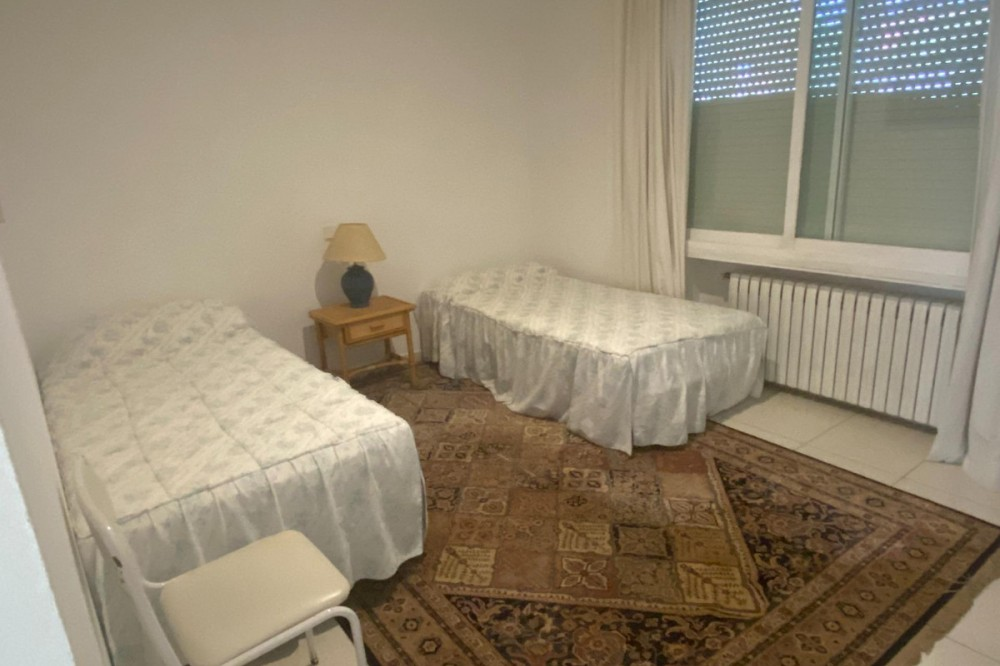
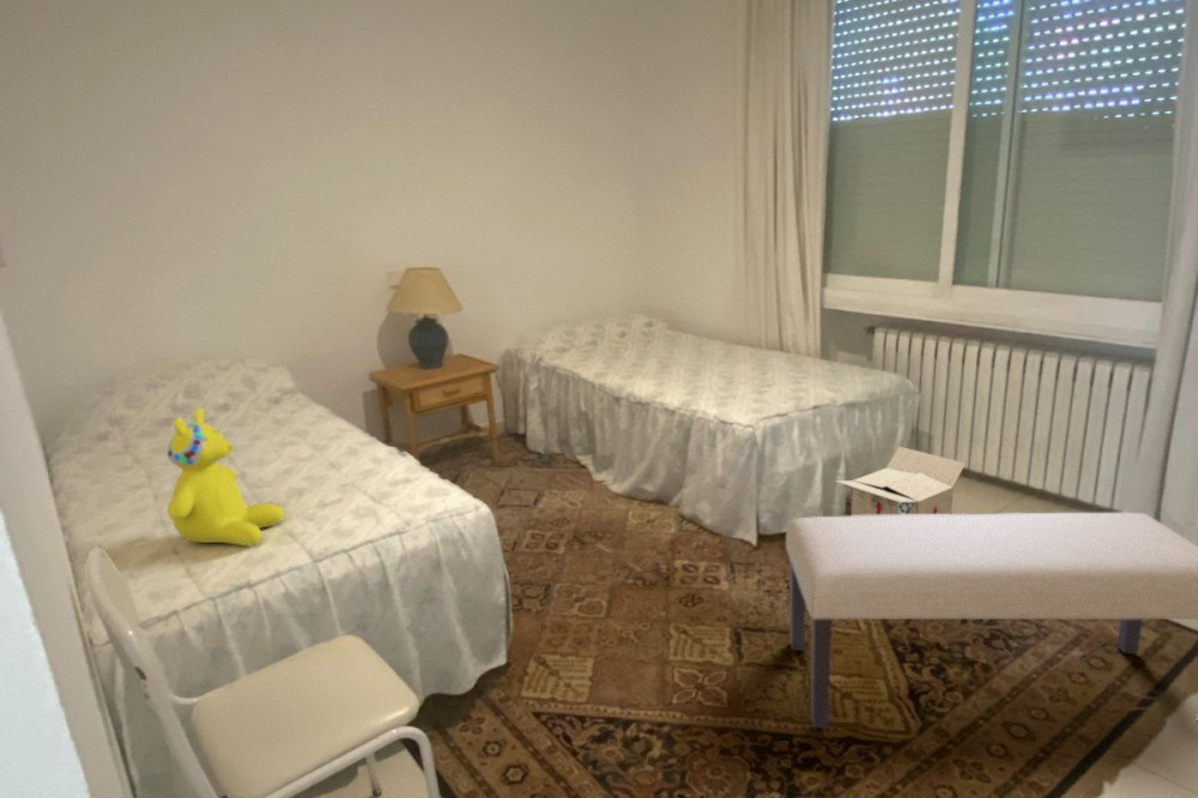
+ teddy bear (220, 474)
+ cardboard box (897, 502)
+ bench (987, 612)
